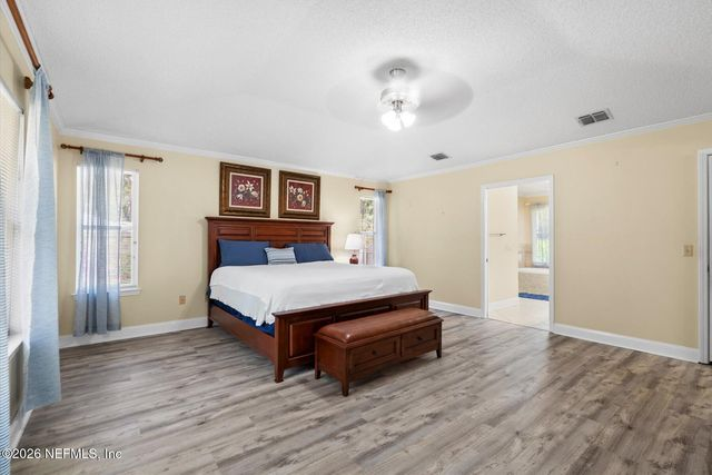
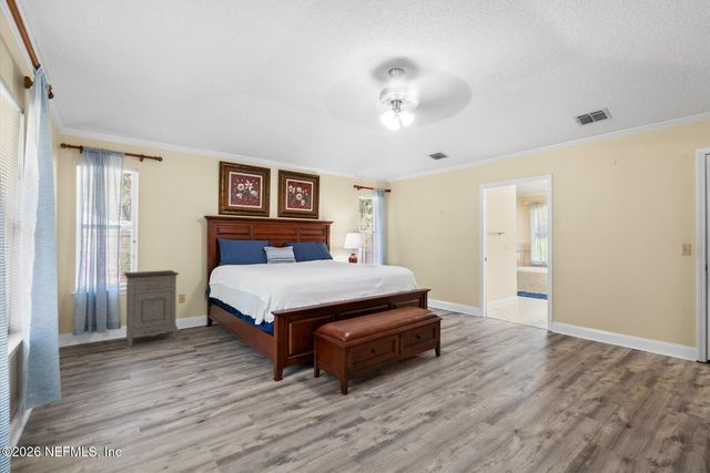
+ nightstand (151, 306)
